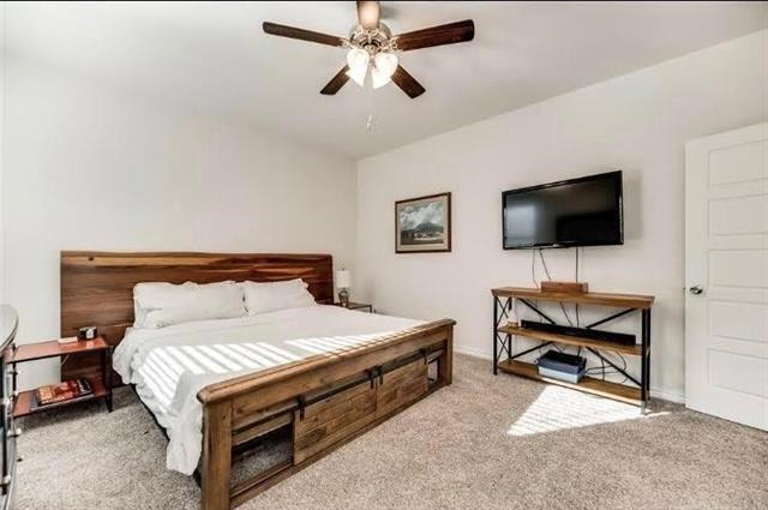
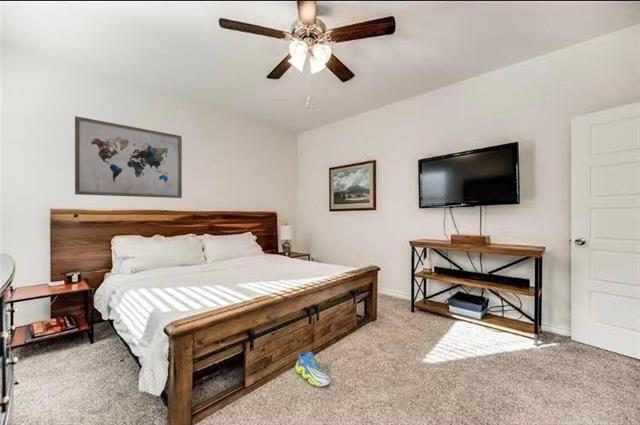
+ wall art (134, 161)
+ sneaker (311, 367)
